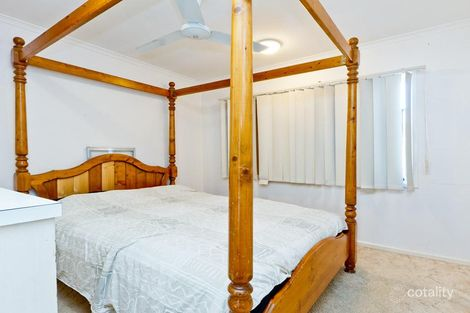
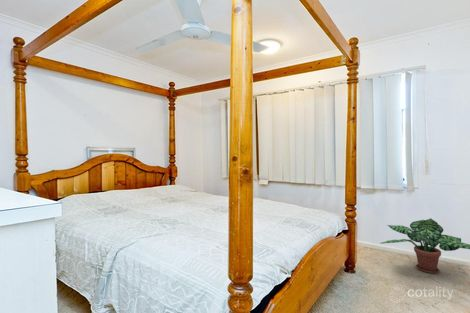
+ potted plant (425, 240)
